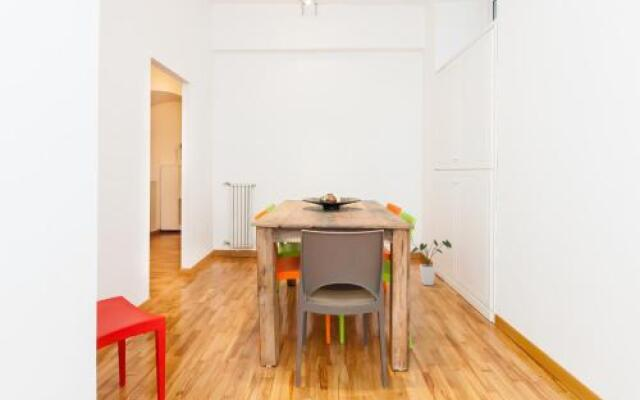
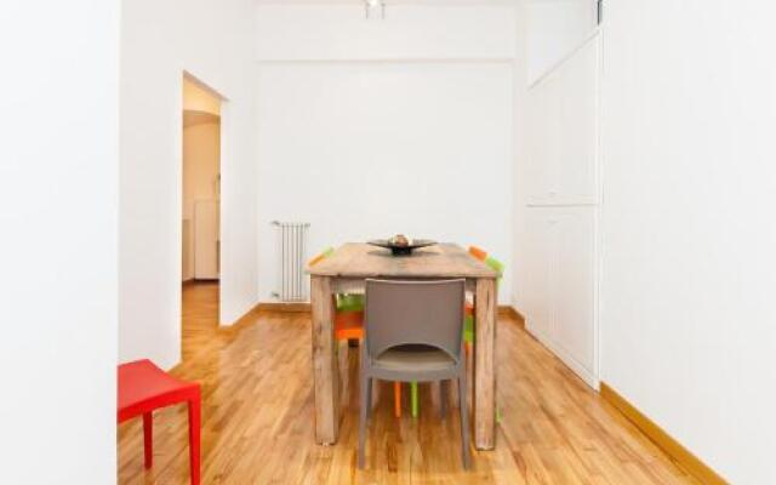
- house plant (429, 261)
